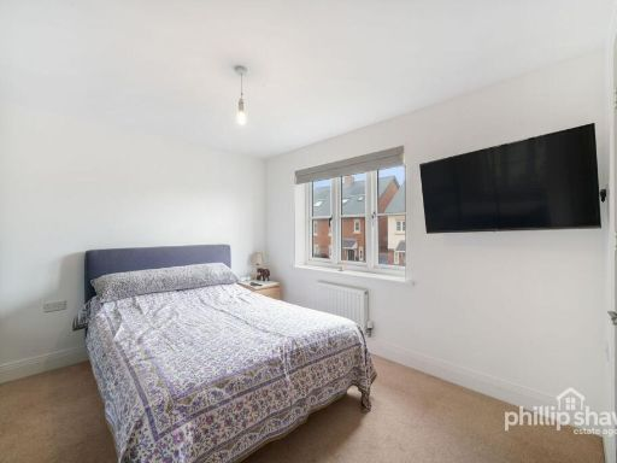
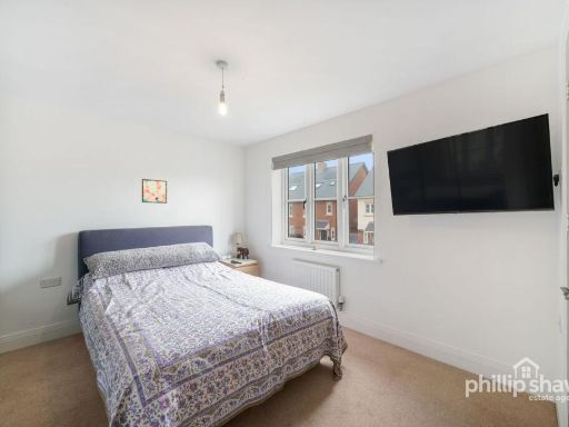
+ wall art (154, 191)
